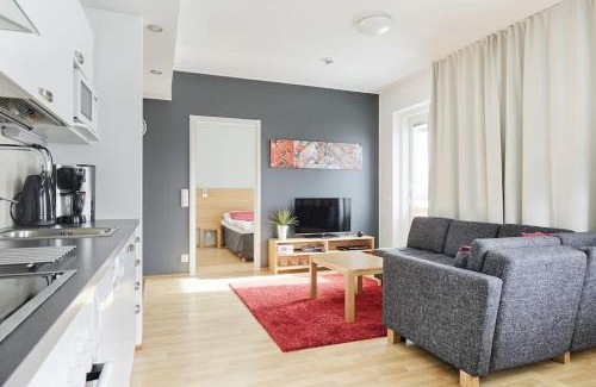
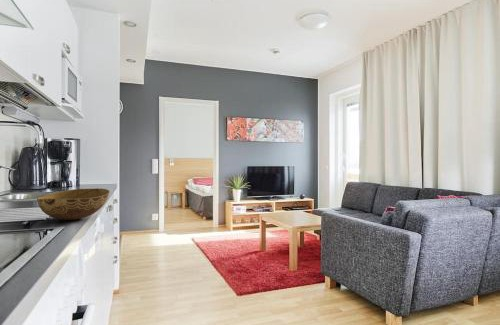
+ bowl (75, 204)
